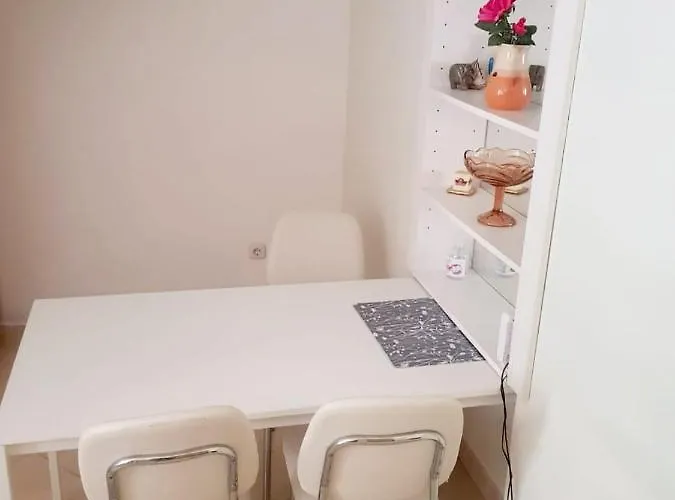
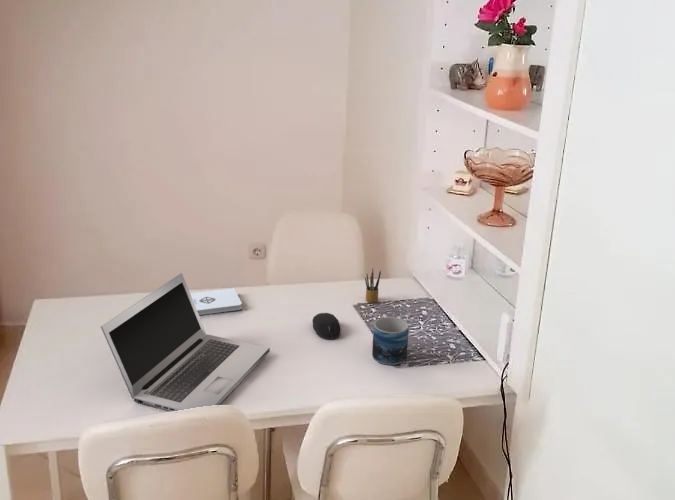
+ notepad (205, 302)
+ mug (388, 336)
+ computer mouse (326, 324)
+ pencil box (373, 286)
+ laptop (191, 340)
